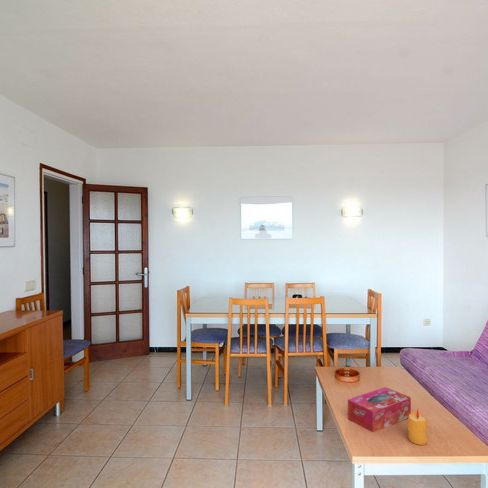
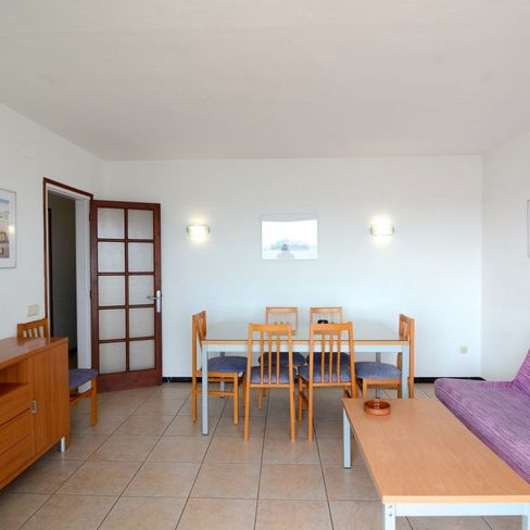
- candle (417, 424)
- tissue box (379, 408)
